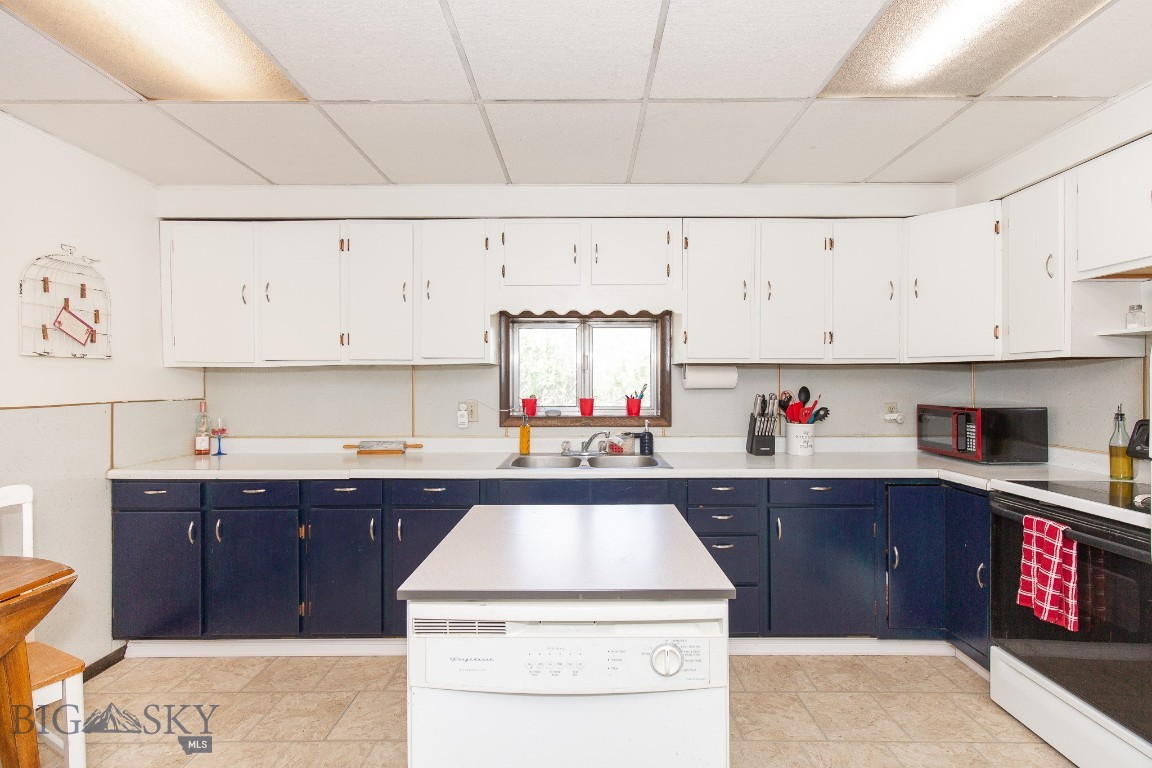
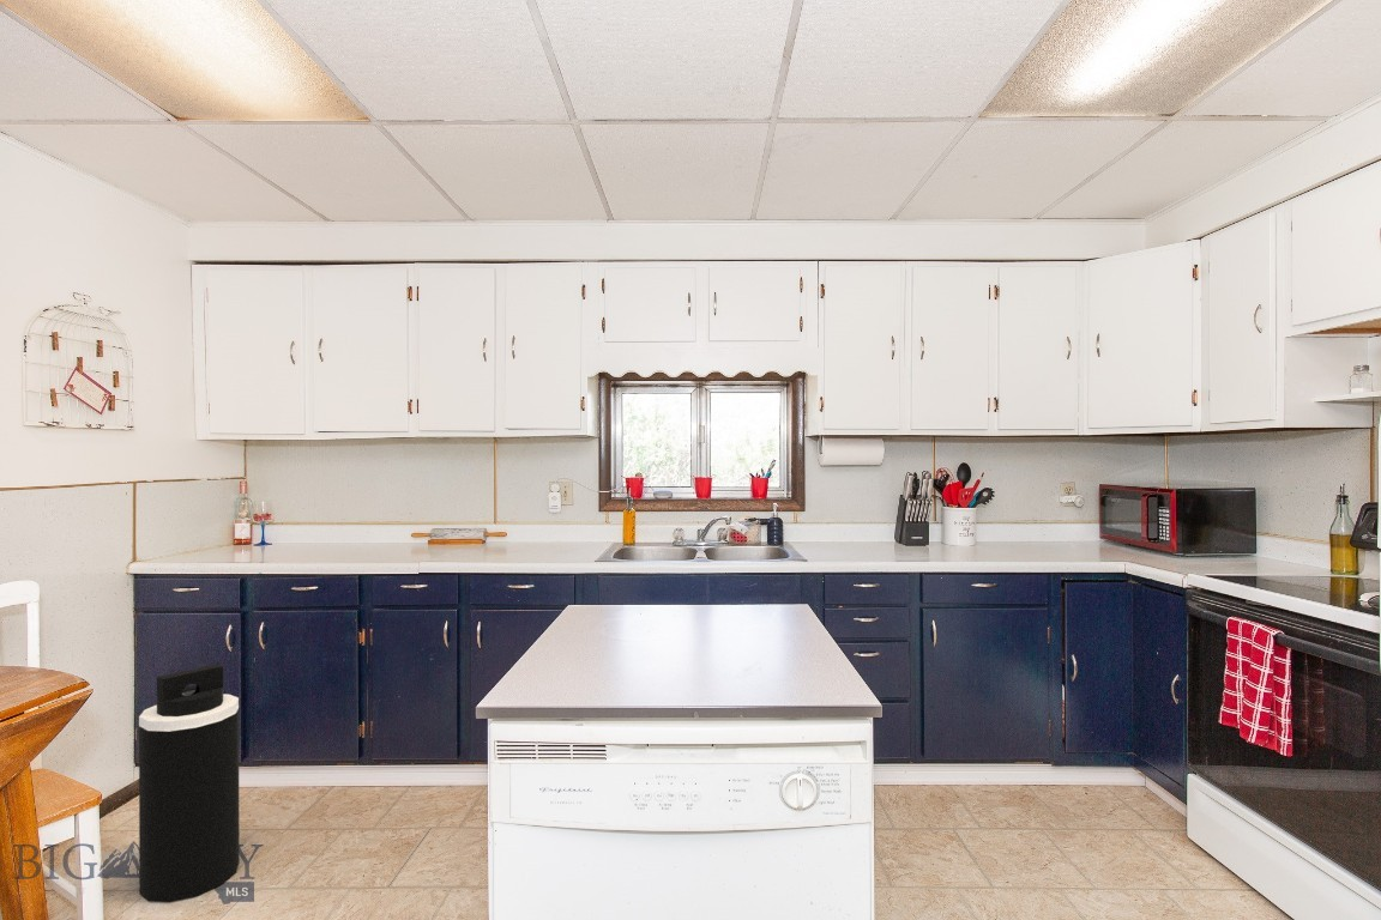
+ trash can (191, 774)
